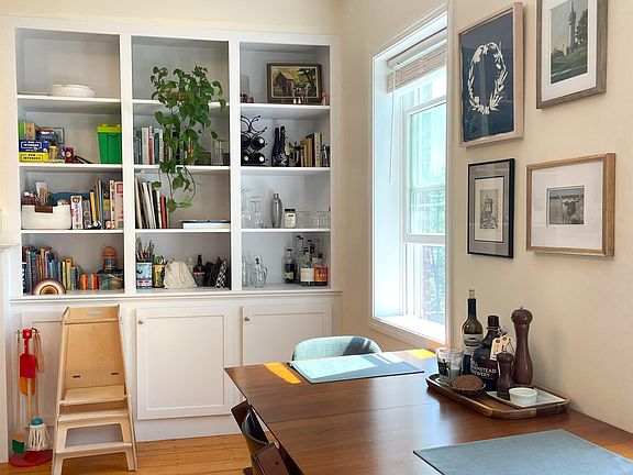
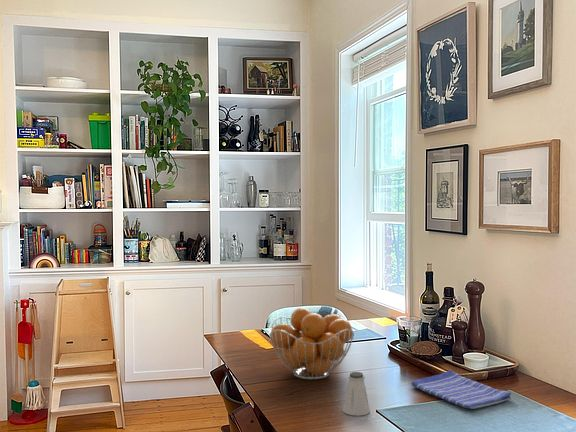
+ fruit basket (311, 342)
+ saltshaker (356, 392)
+ dish towel (459, 388)
